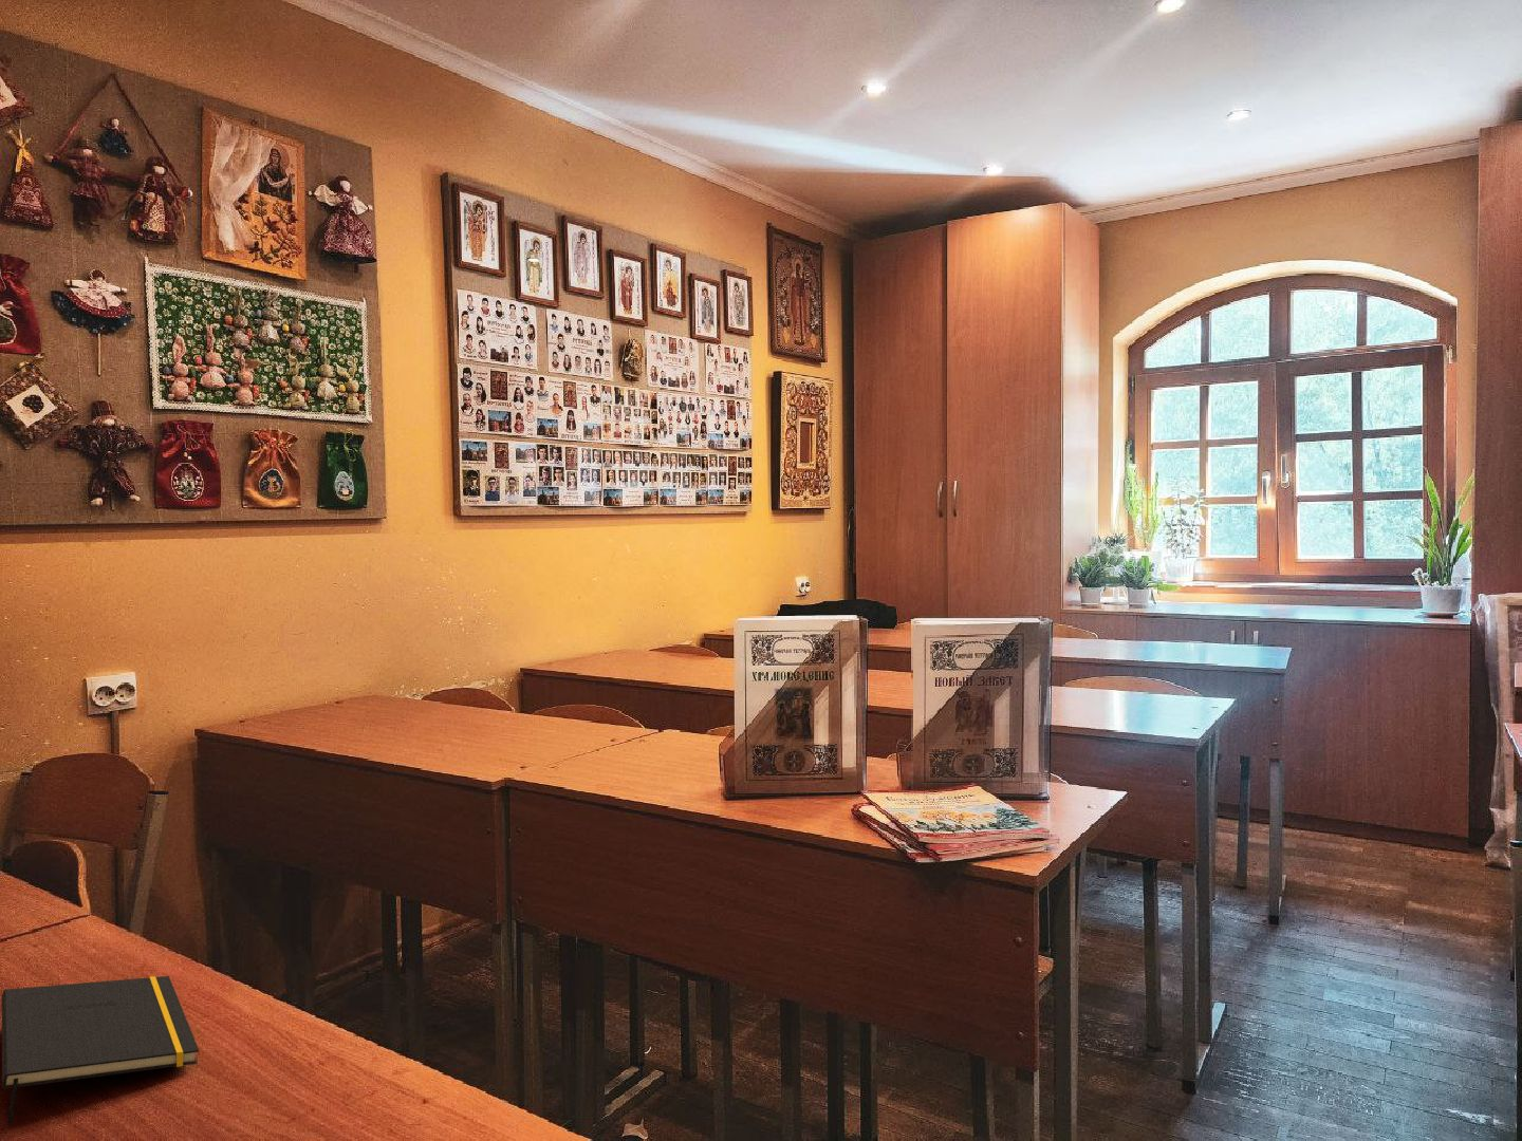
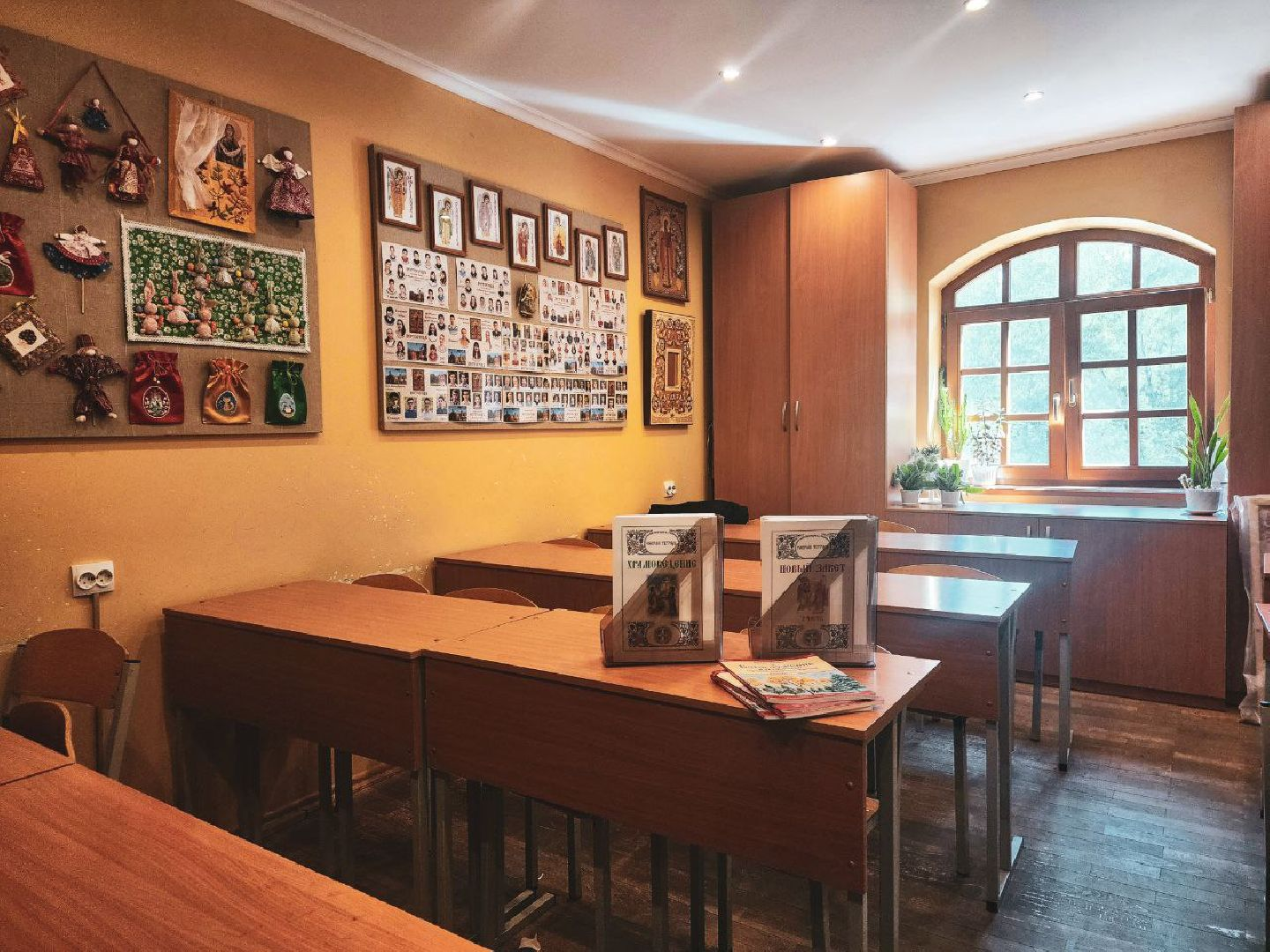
- notepad (96, 1025)
